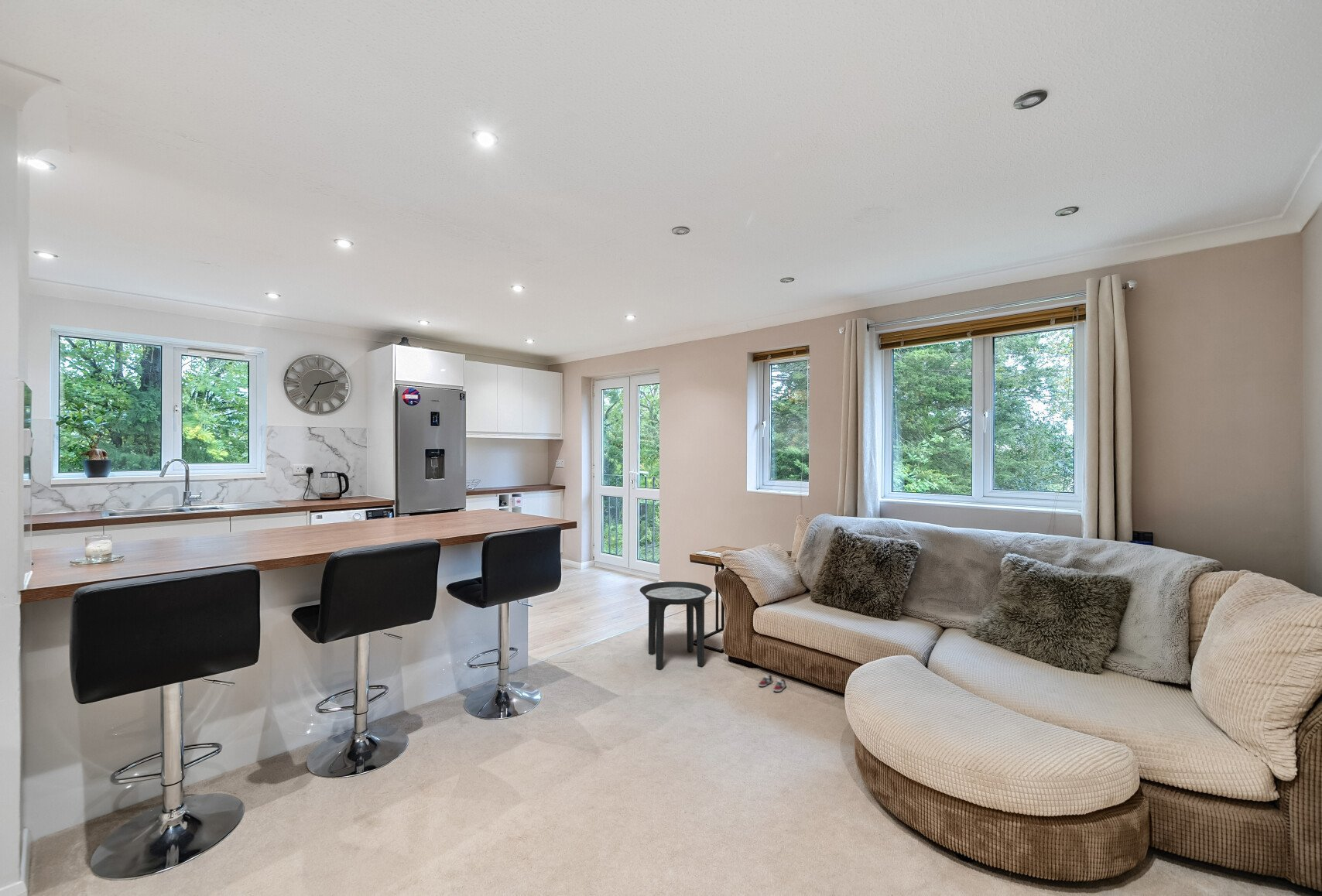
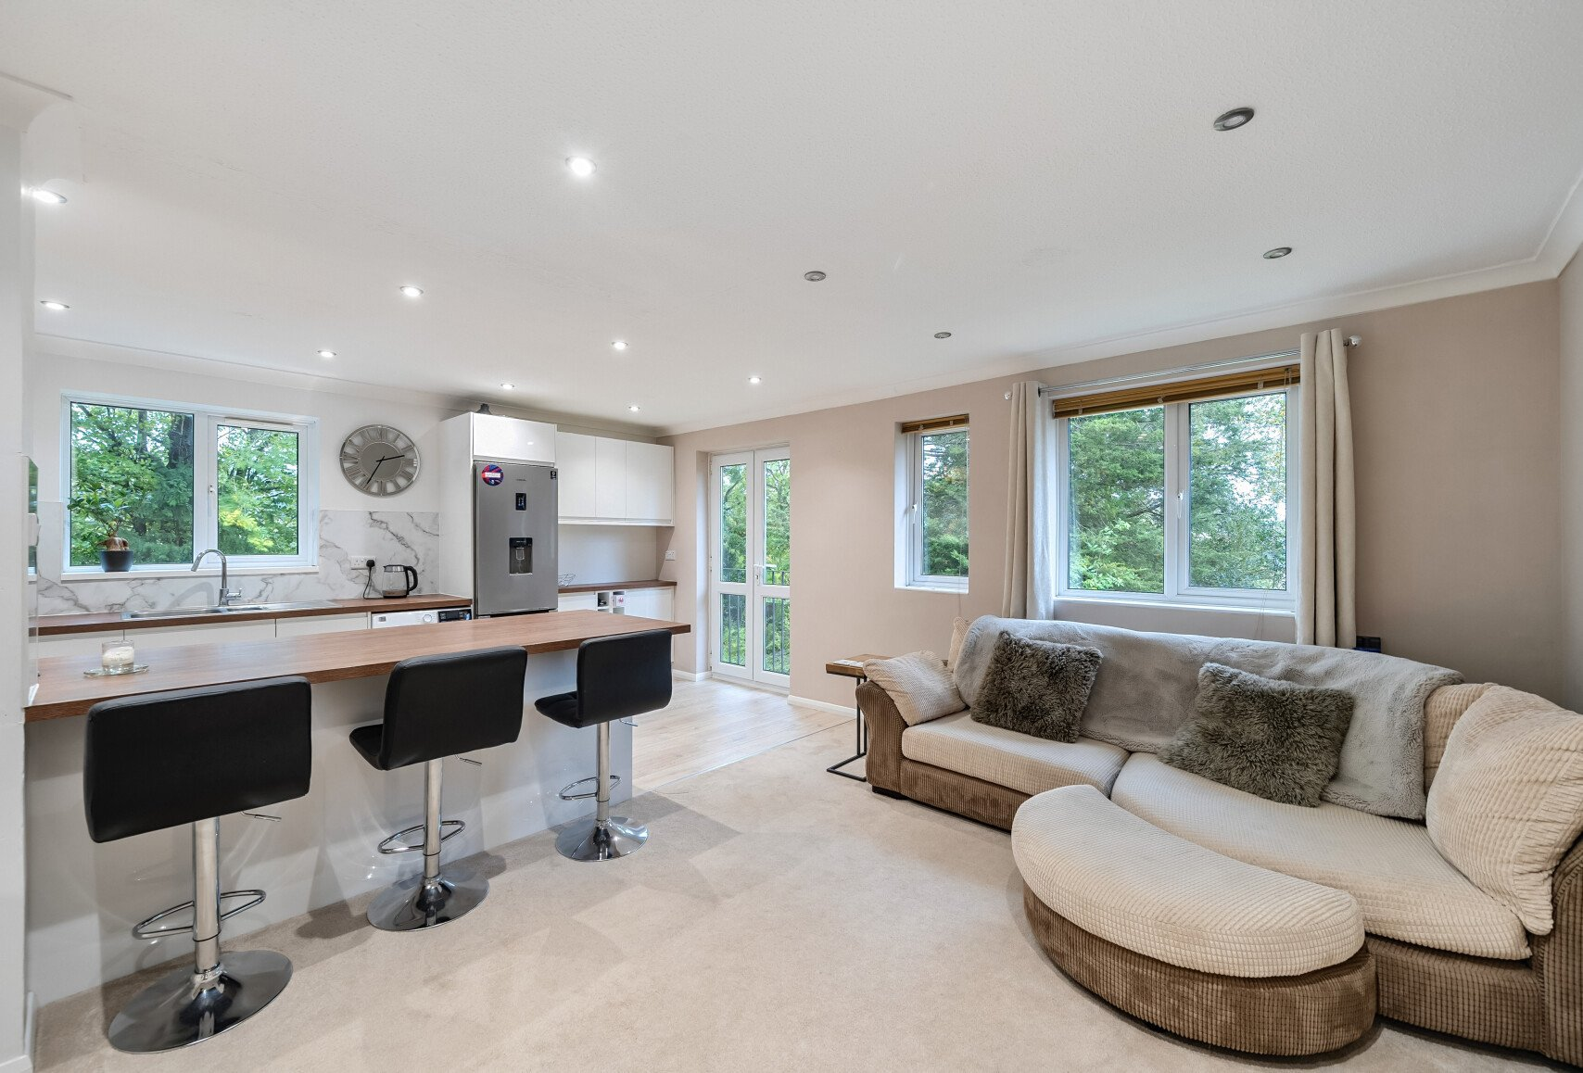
- sneaker (771, 682)
- side table (687, 624)
